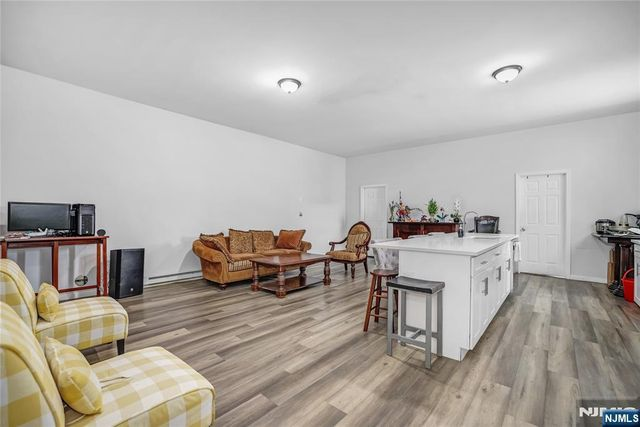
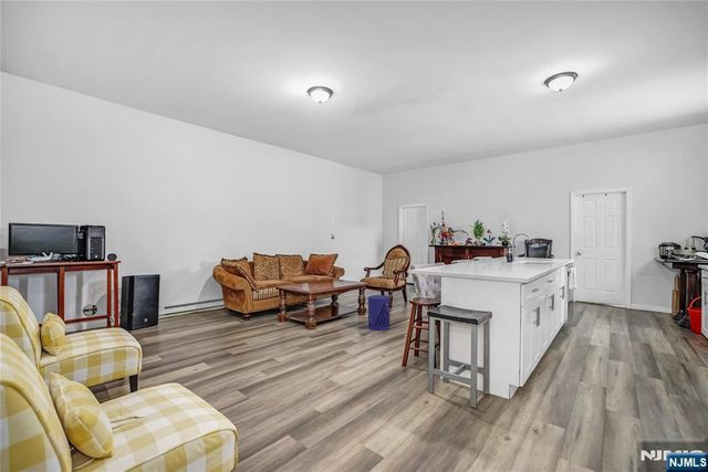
+ waste bin (378, 312)
